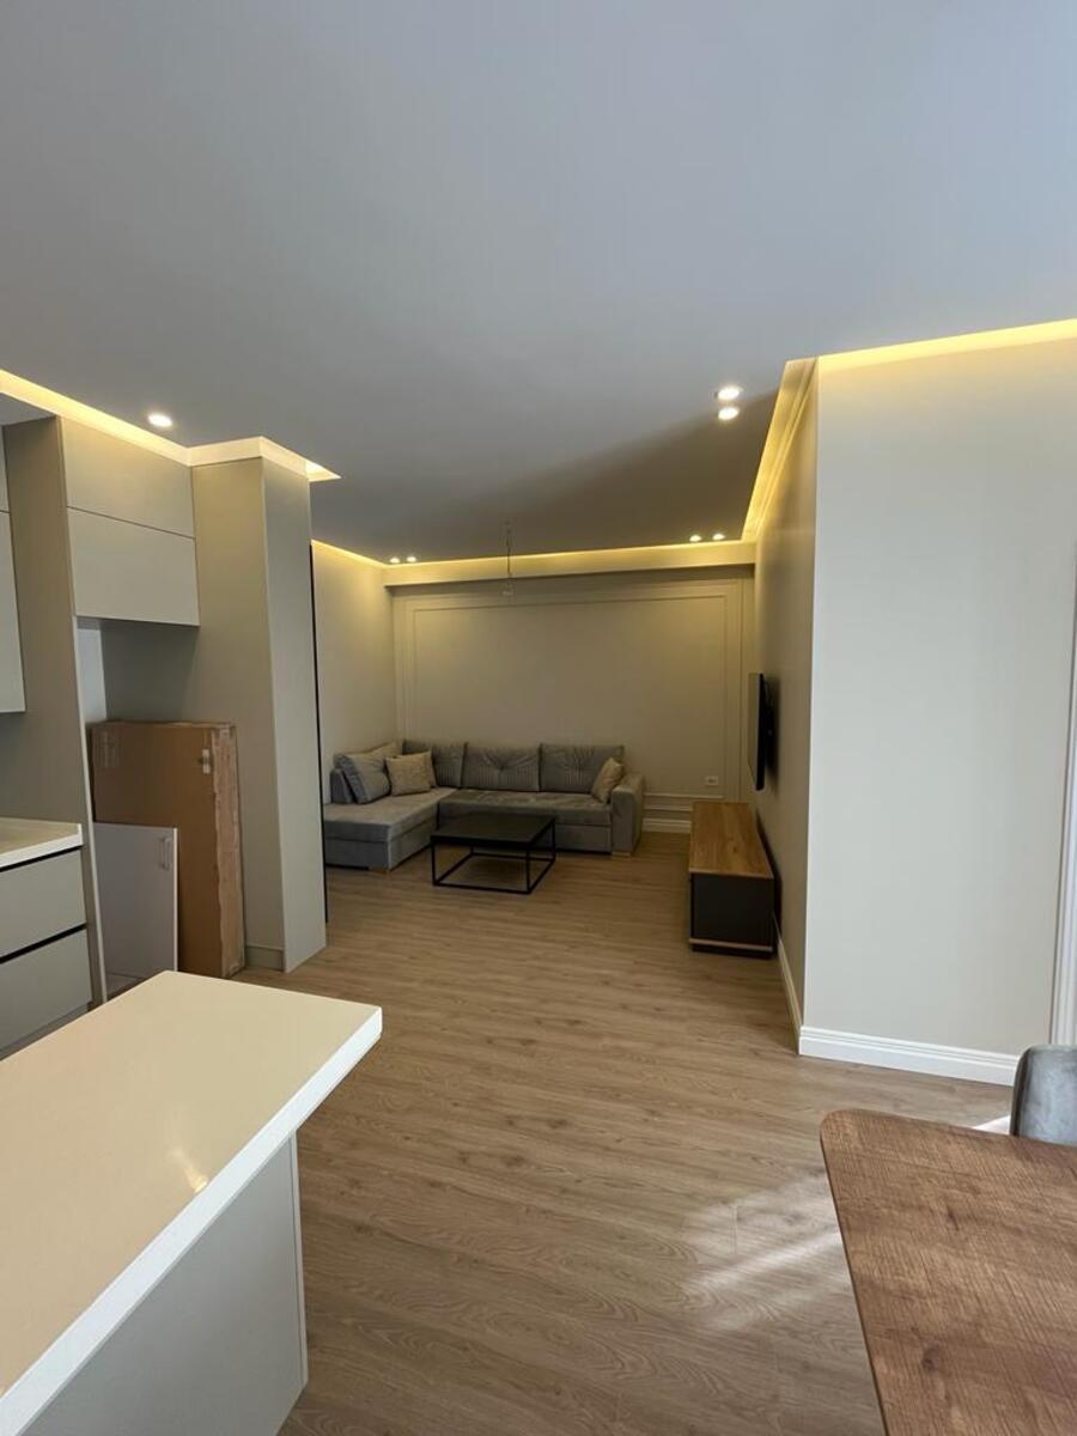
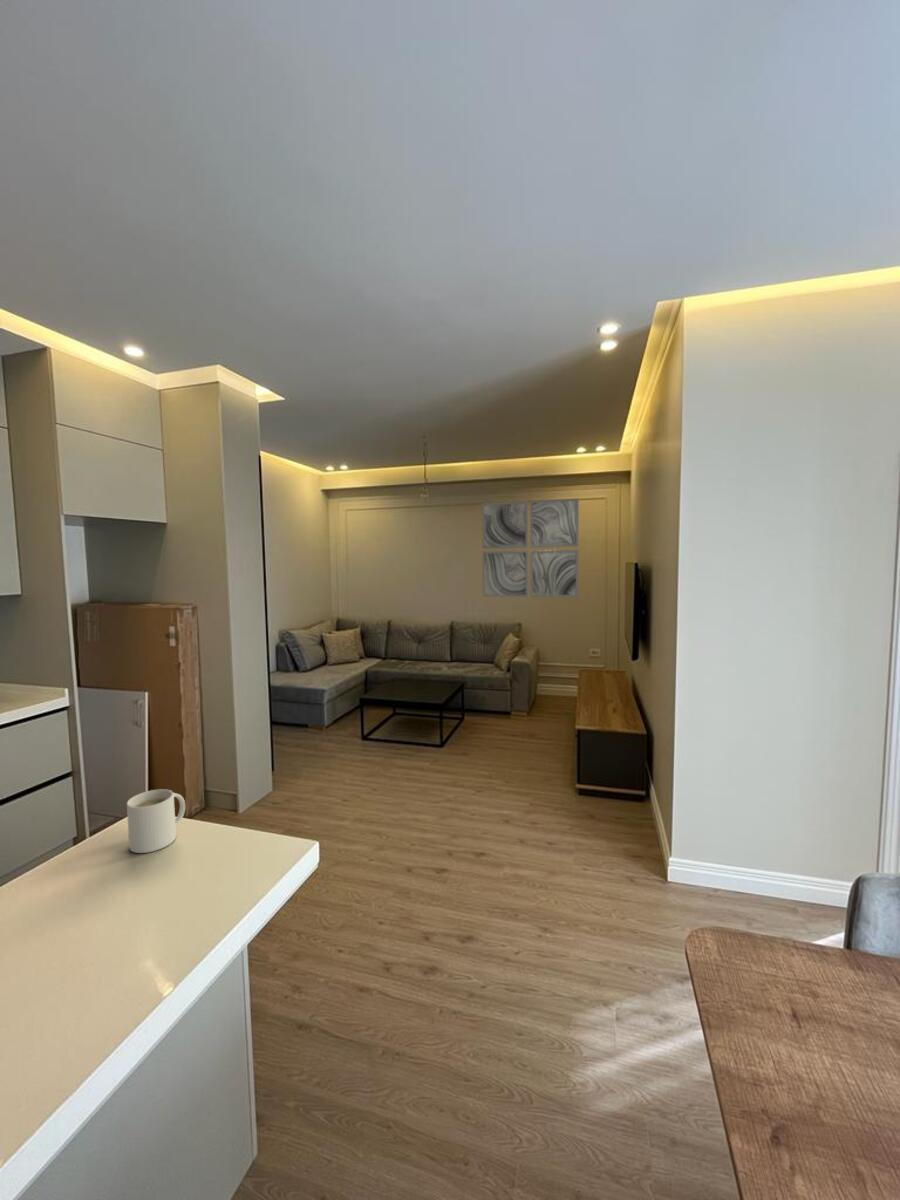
+ wall art (530, 547)
+ mug (157, 818)
